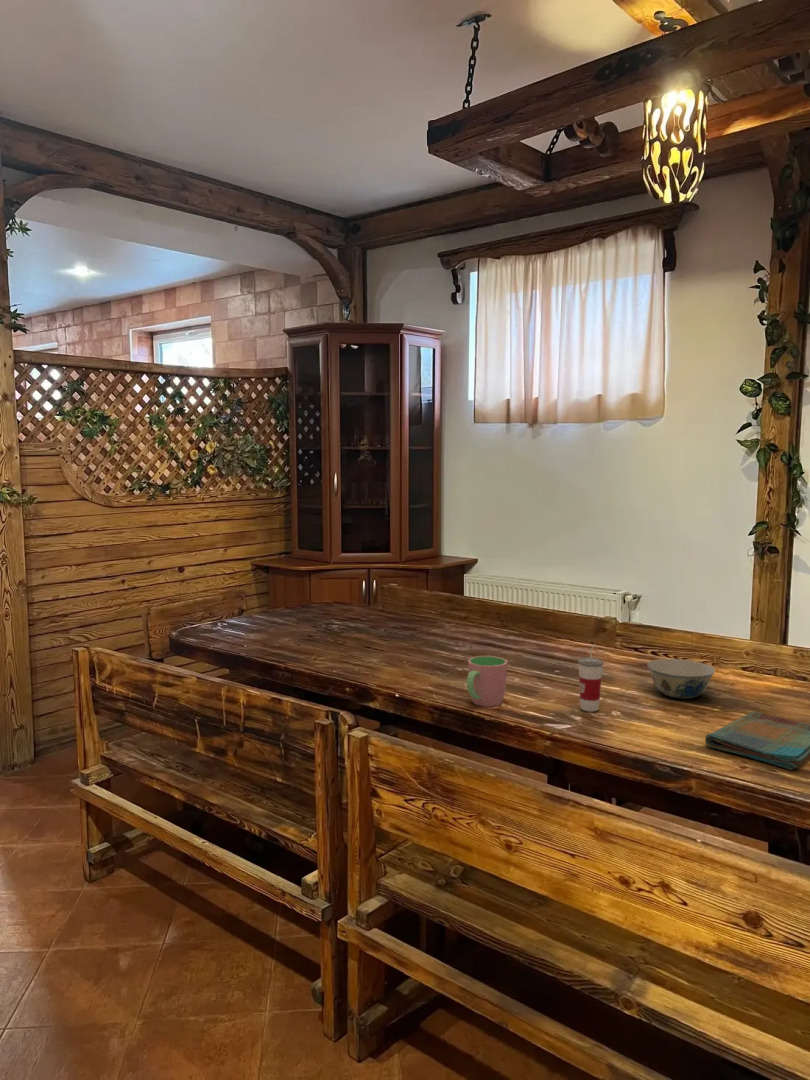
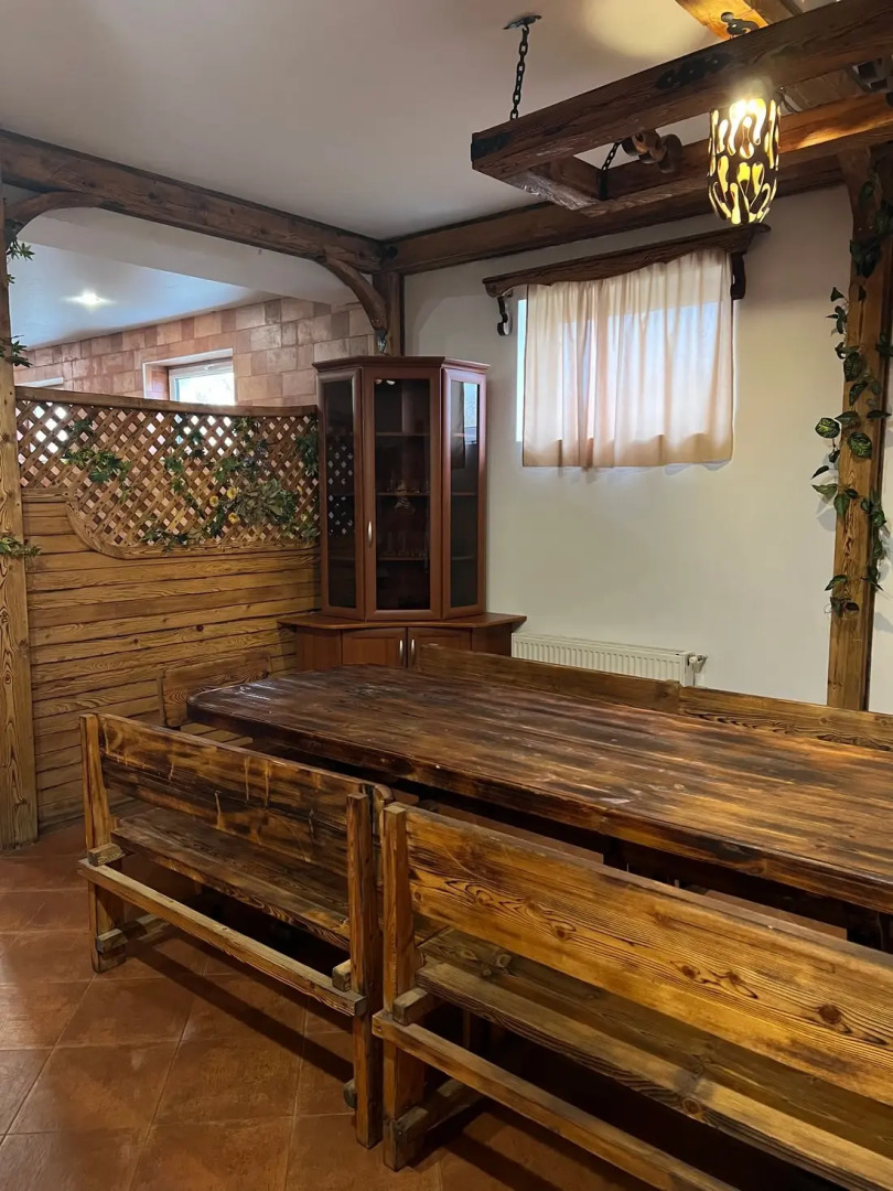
- dish towel (769, 735)
- cup (483, 683)
- cup (590, 676)
- chinaware (680, 680)
